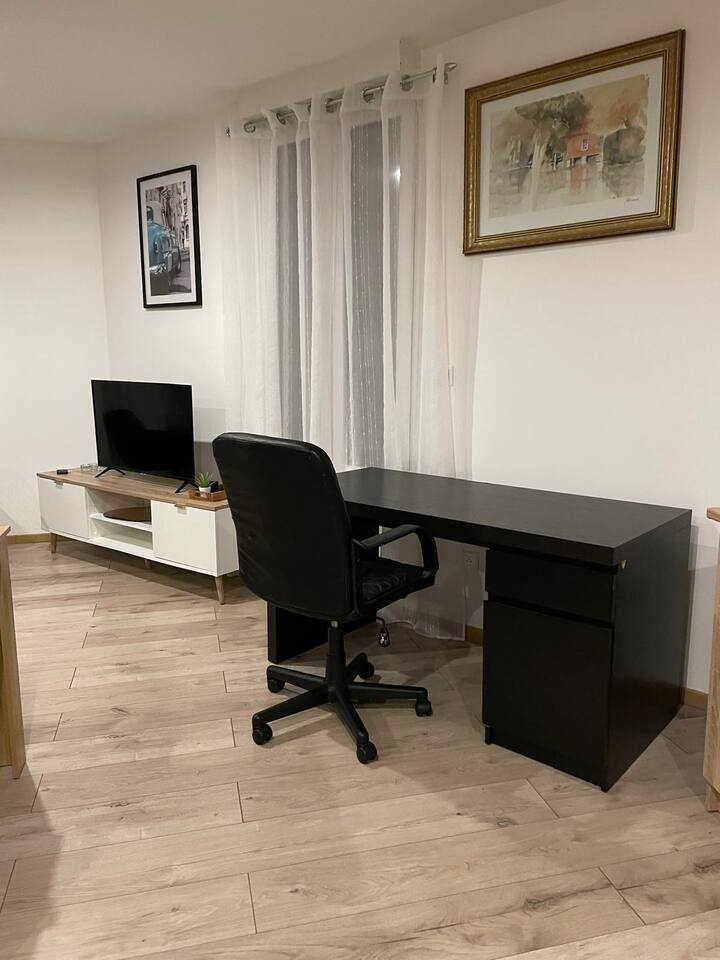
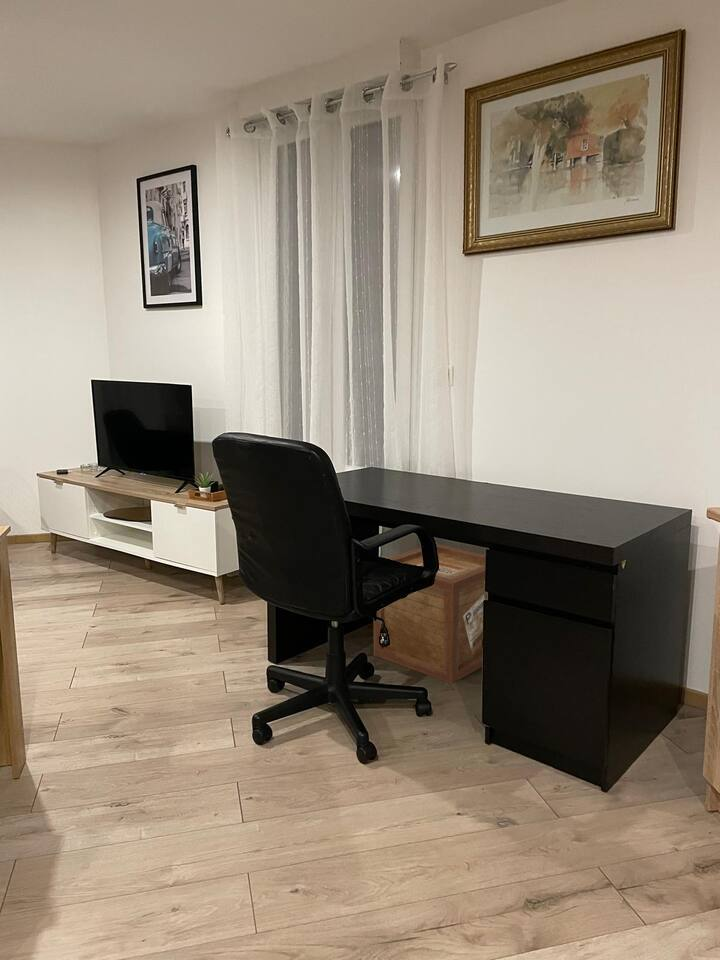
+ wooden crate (441, 608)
